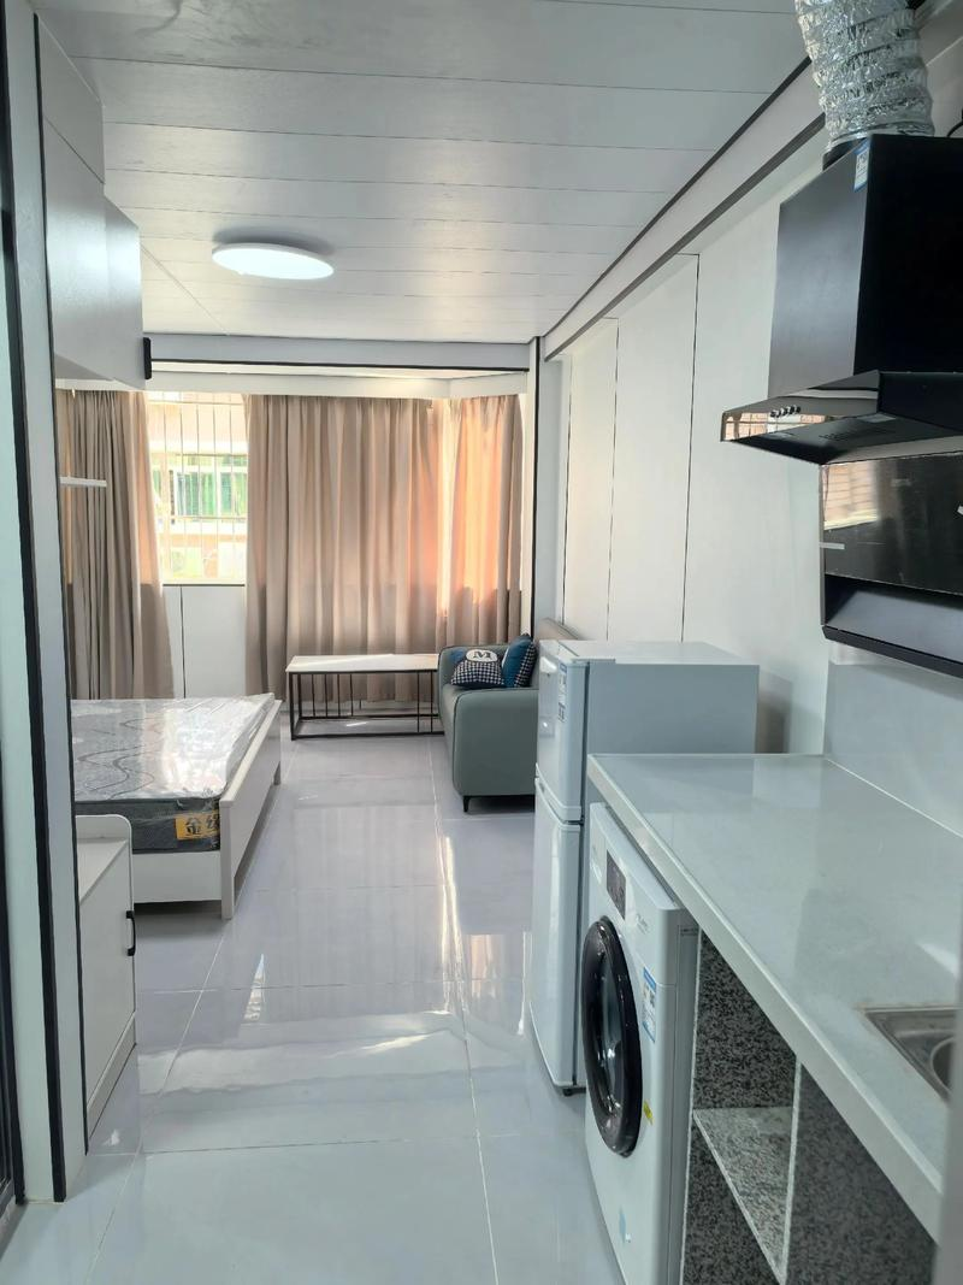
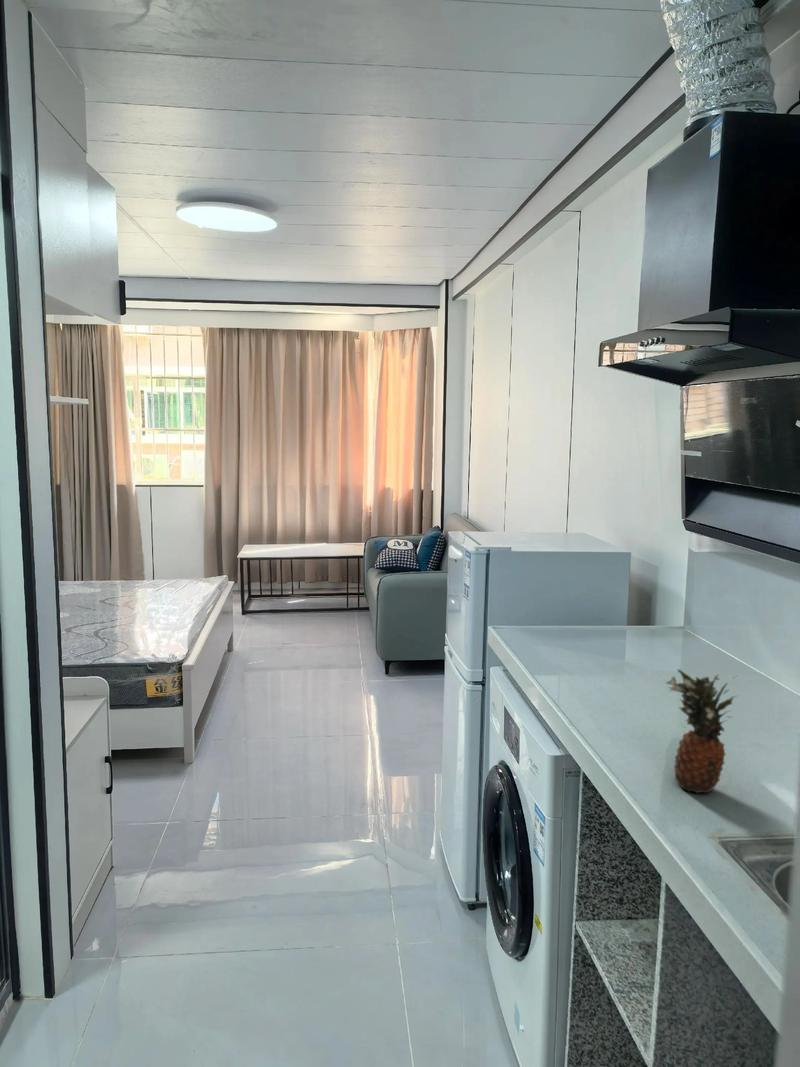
+ fruit (695, 726)
